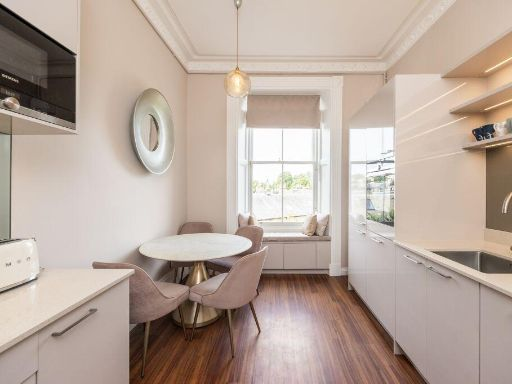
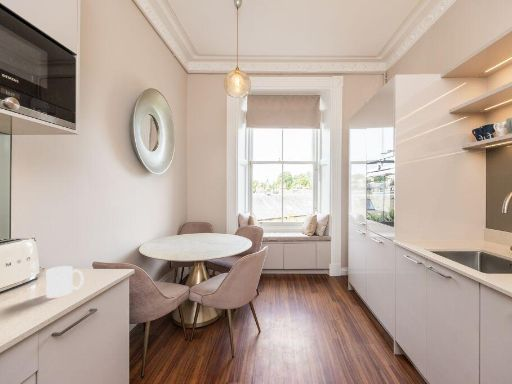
+ mug (65, 280)
